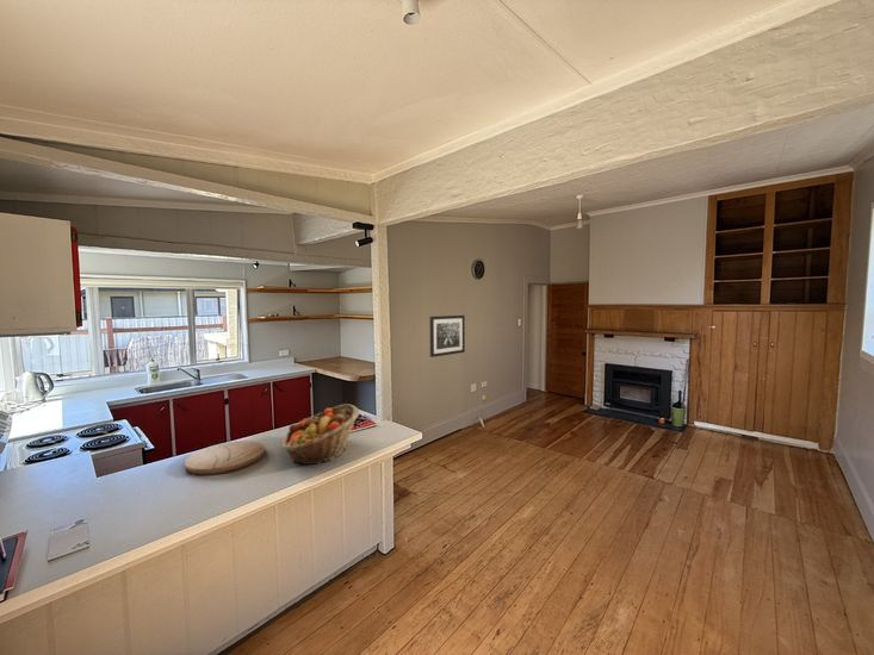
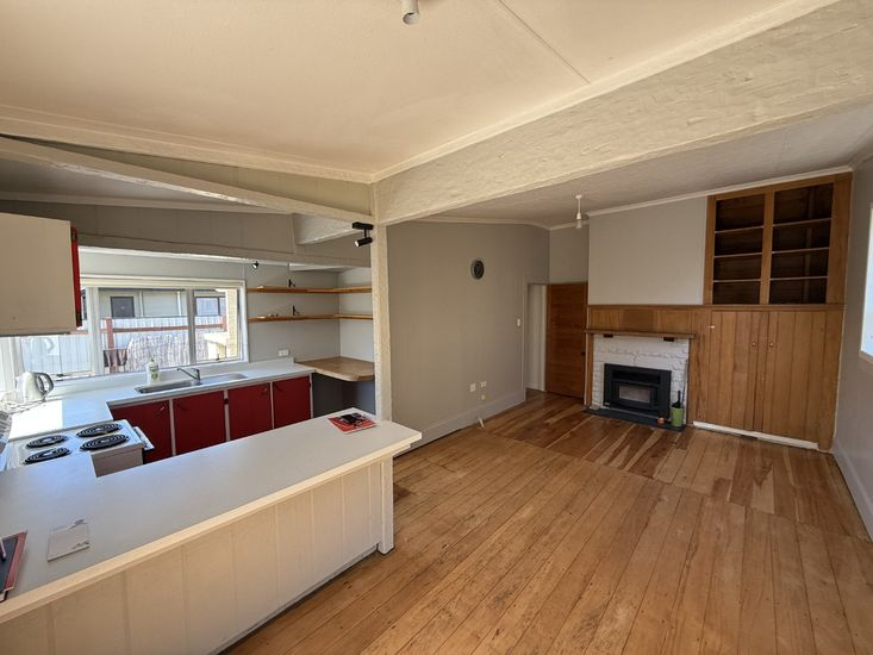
- wall art (447, 335)
- cutting board (227, 456)
- fruit basket (322, 431)
